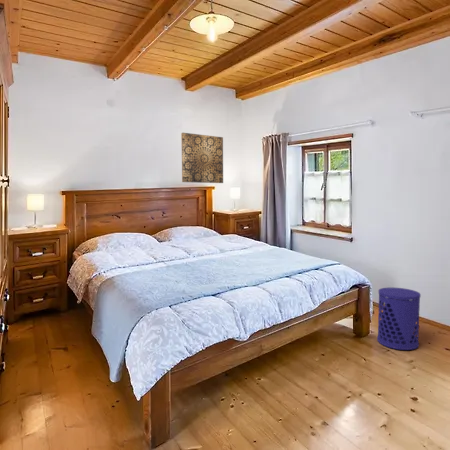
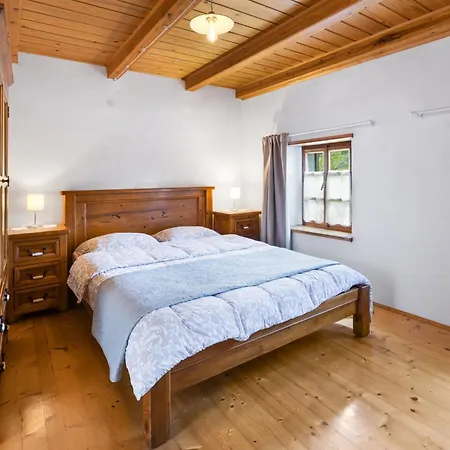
- wall art (203, 159)
- waste bin (398, 317)
